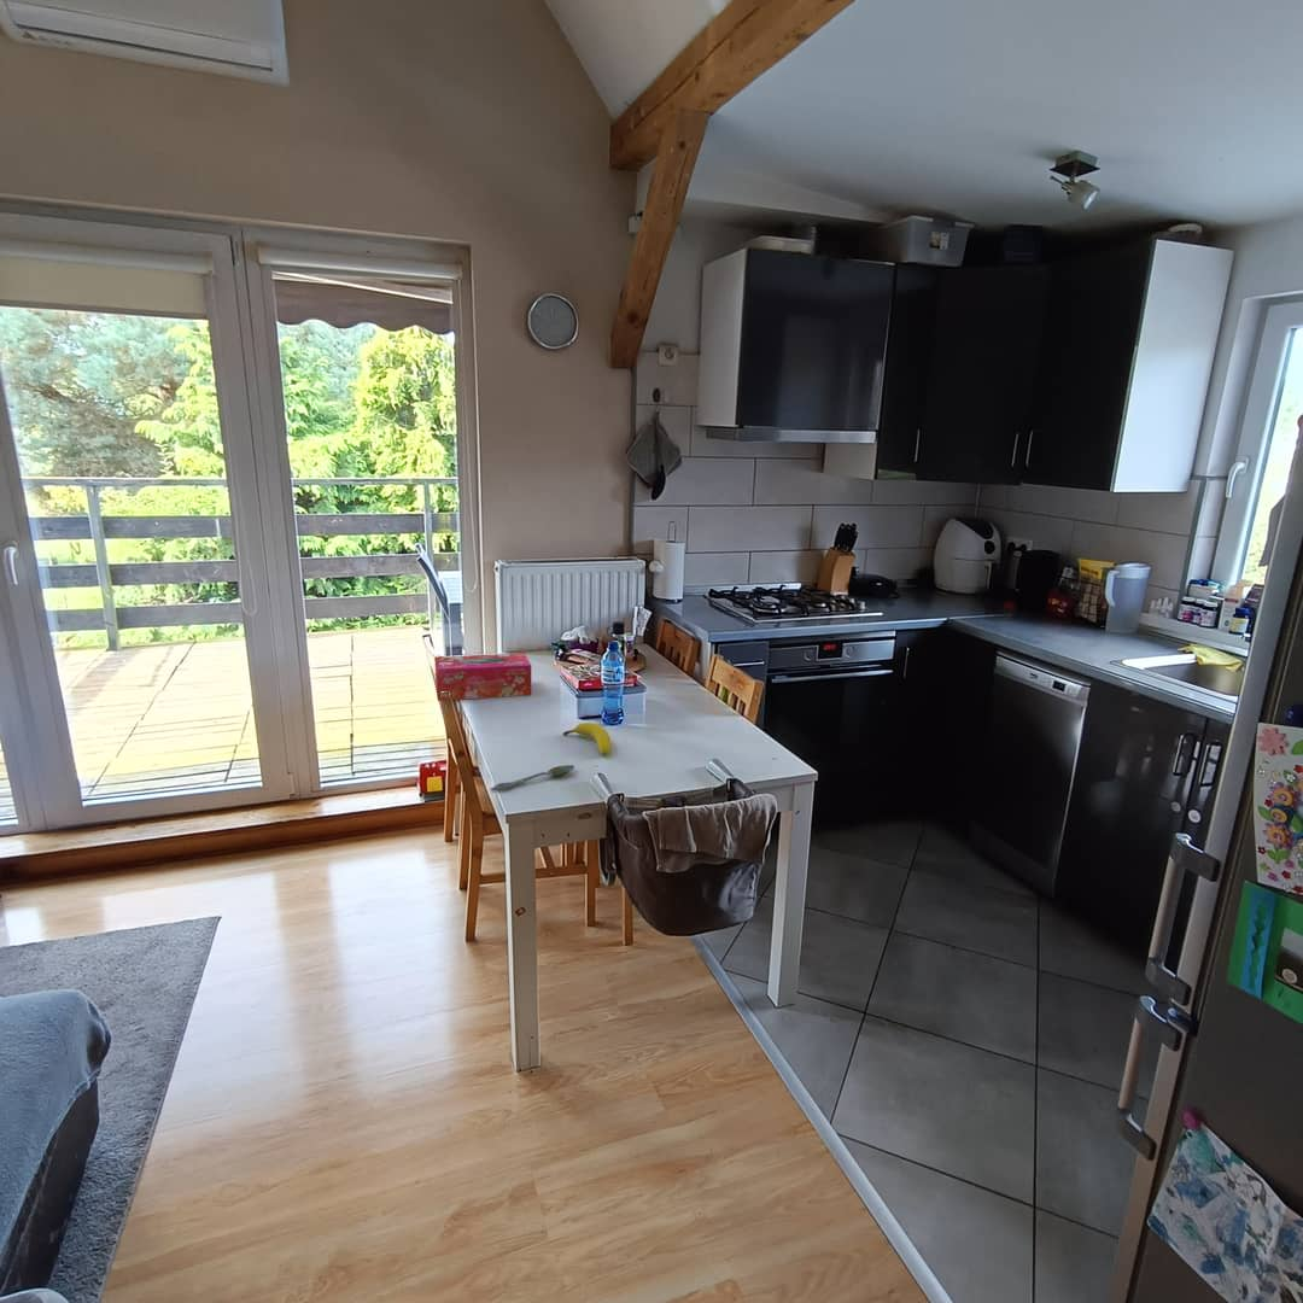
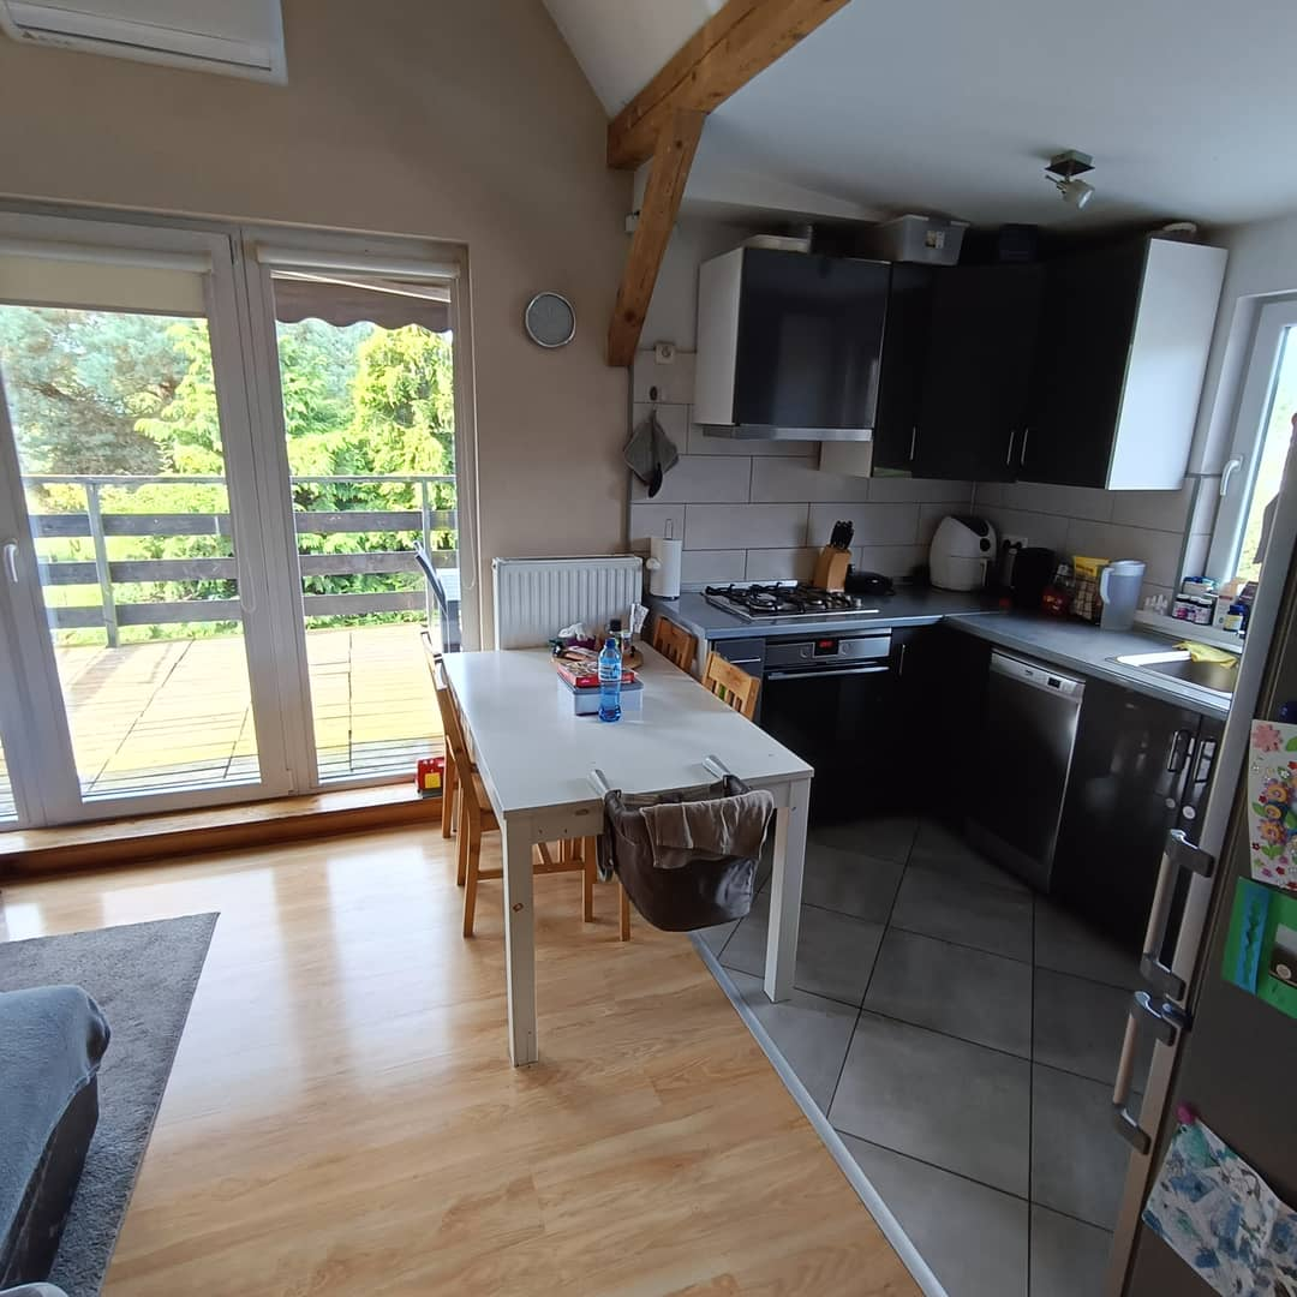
- tissue box (483, 676)
- spoon (533, 777)
- fruit (592, 735)
